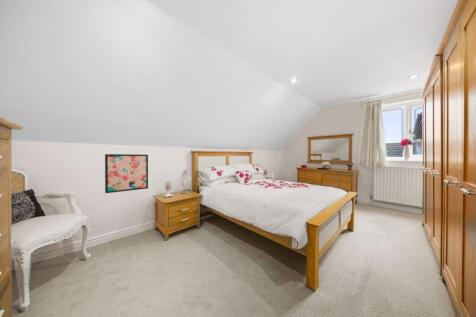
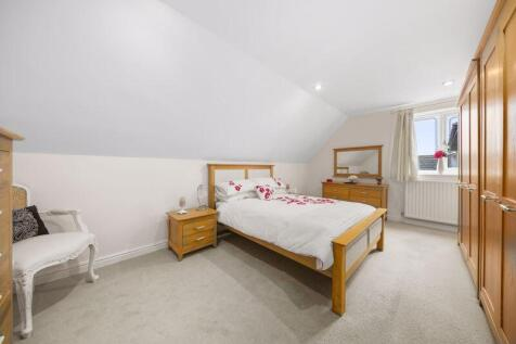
- wall art (128, 172)
